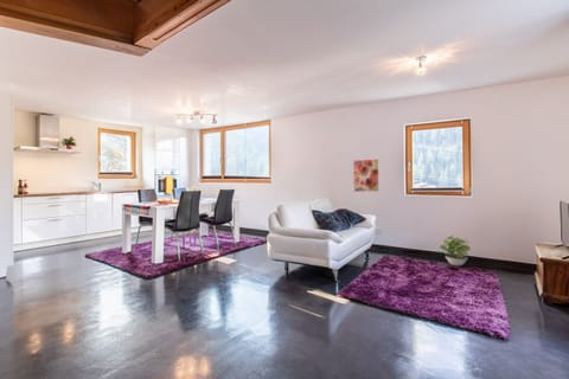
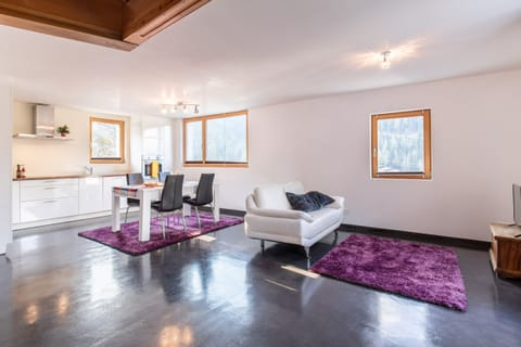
- wall art (365, 175)
- potted plant (454, 250)
